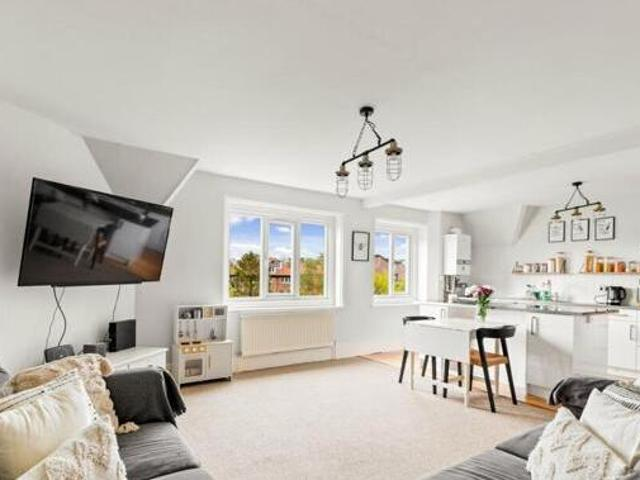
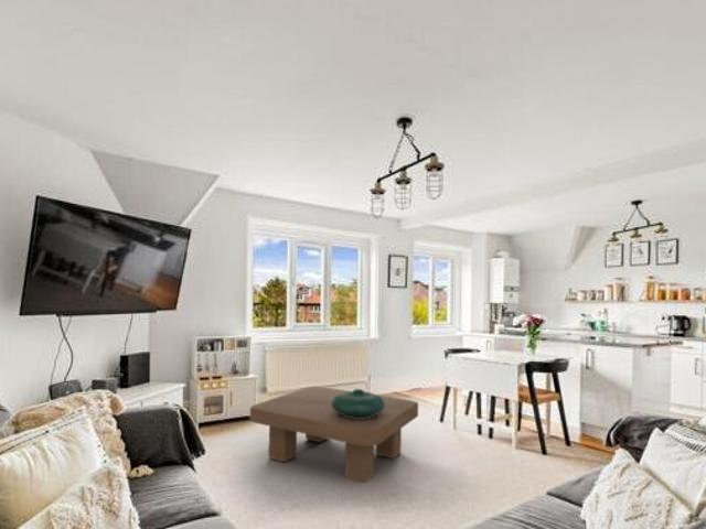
+ coffee table (335, 430)
+ decorative bowl (357, 401)
